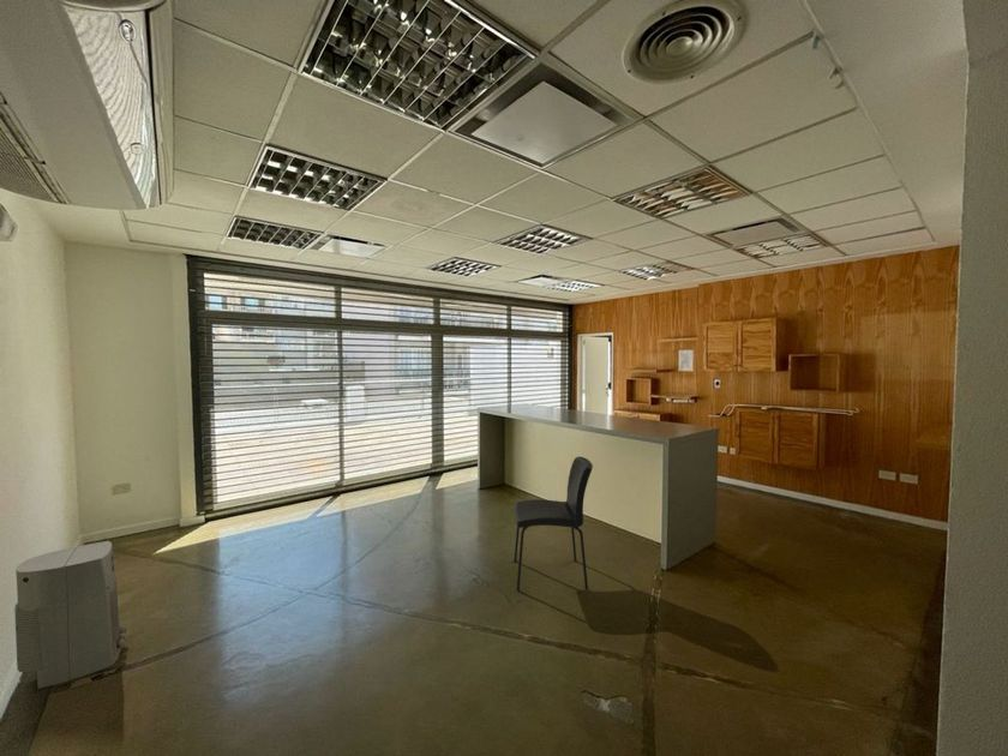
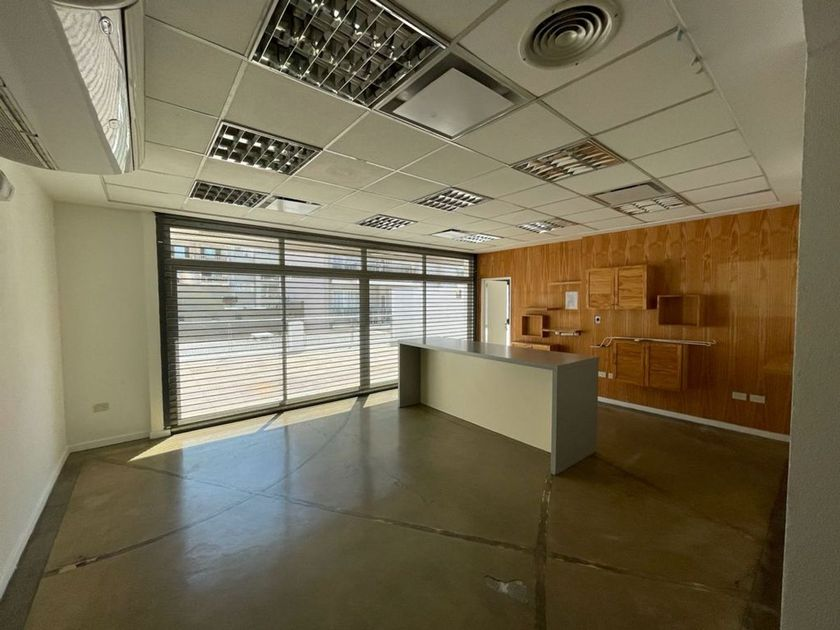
- air purifier (72, 610)
- chair (552, 517)
